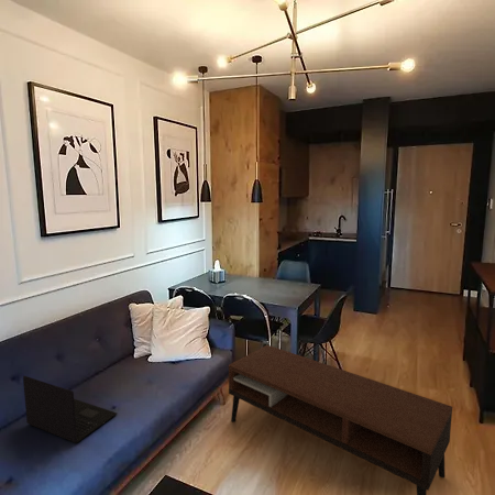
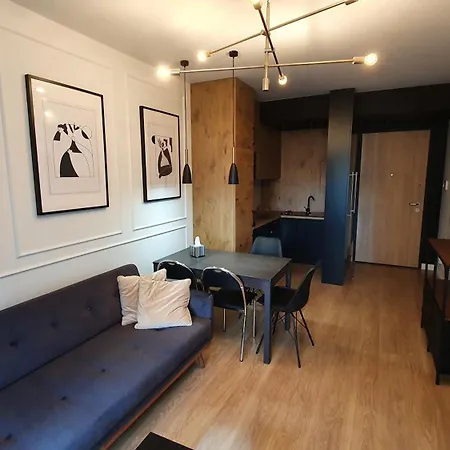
- laptop (70, 396)
- coffee table (327, 415)
